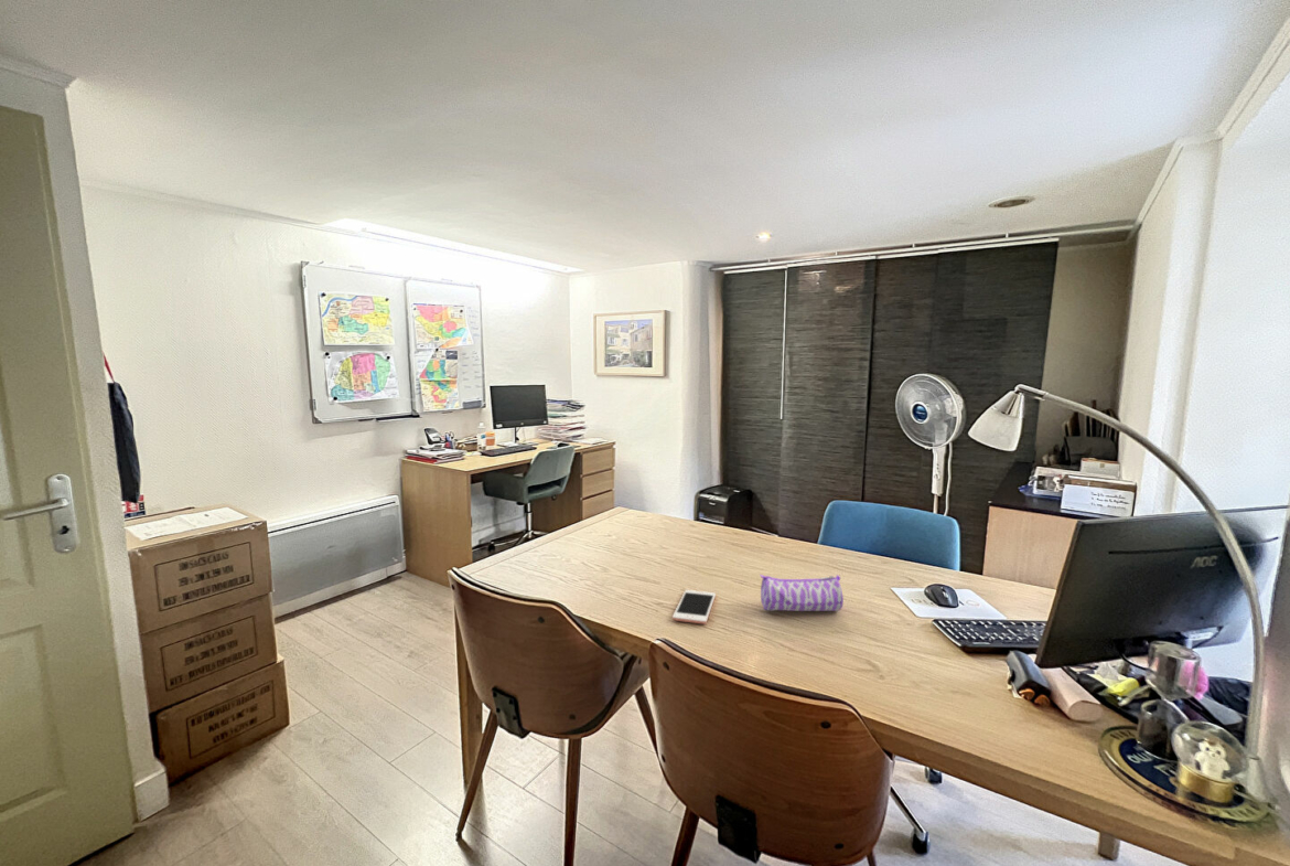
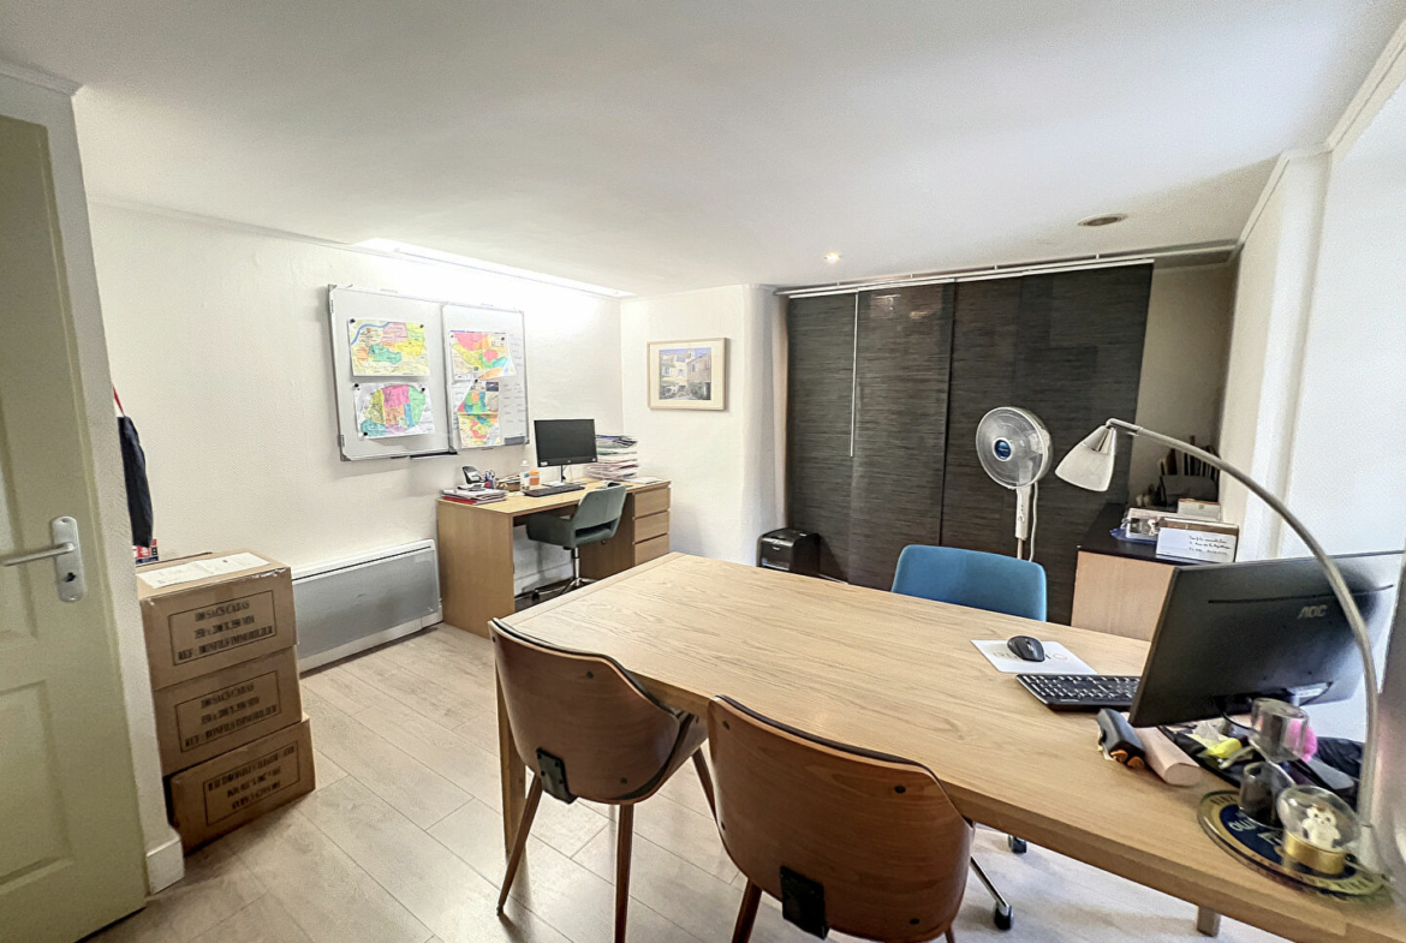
- pencil case (802, 592)
- cell phone (695, 606)
